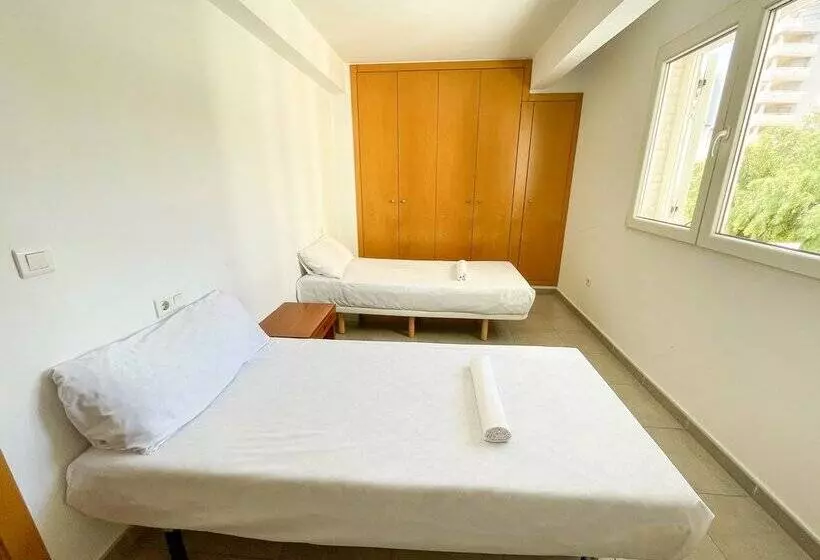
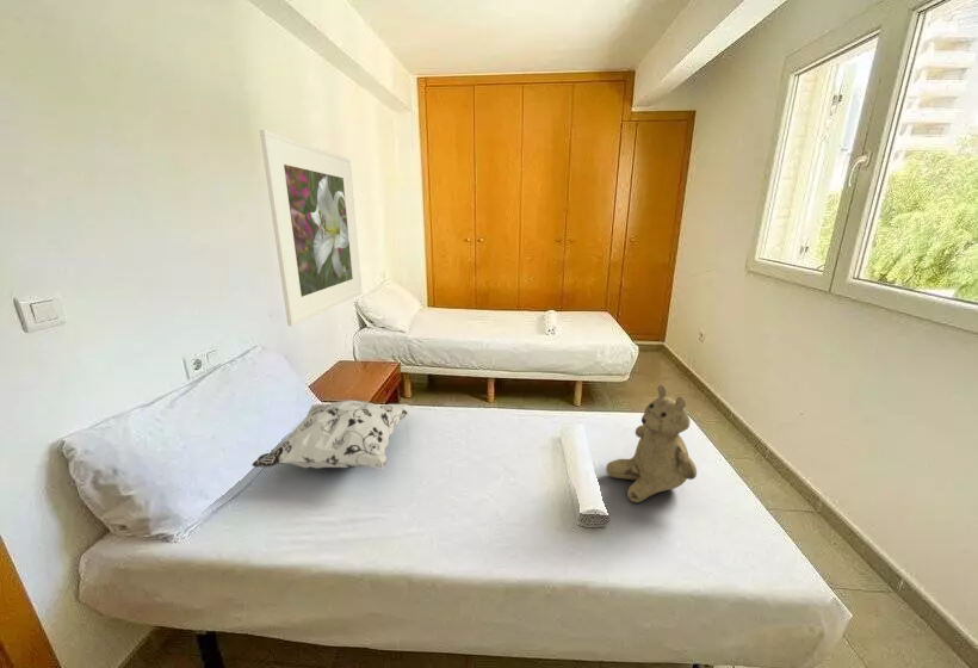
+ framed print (323, 231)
+ decorative pillow (342, 432)
+ teddy bear (651, 440)
